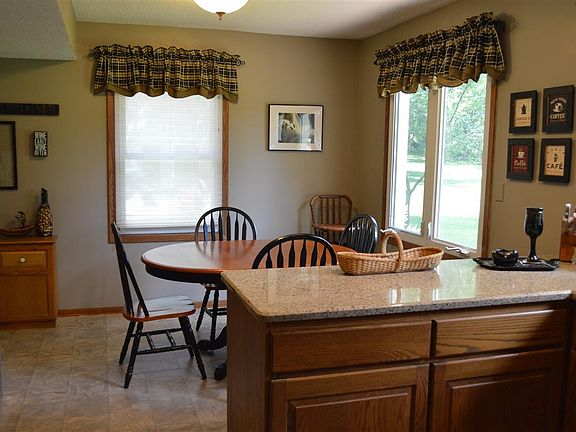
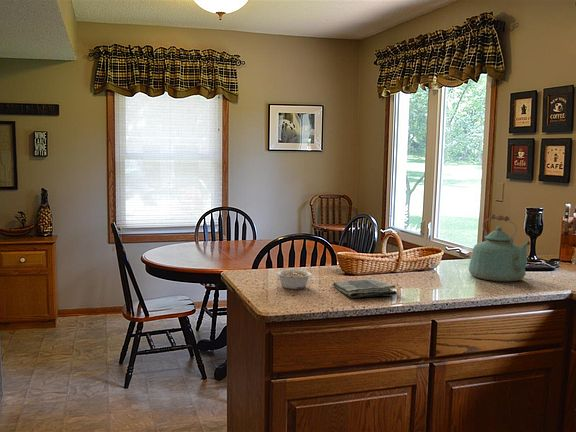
+ dish towel (364, 286)
+ kettle (502, 247)
+ legume (294, 278)
